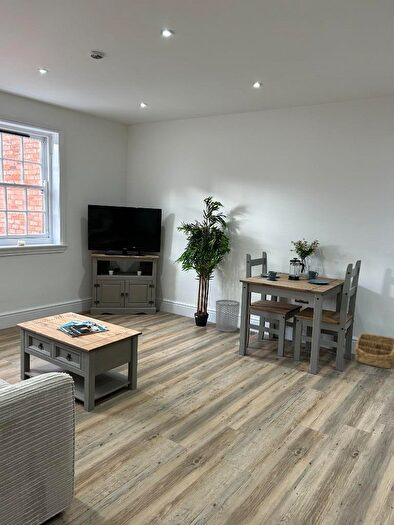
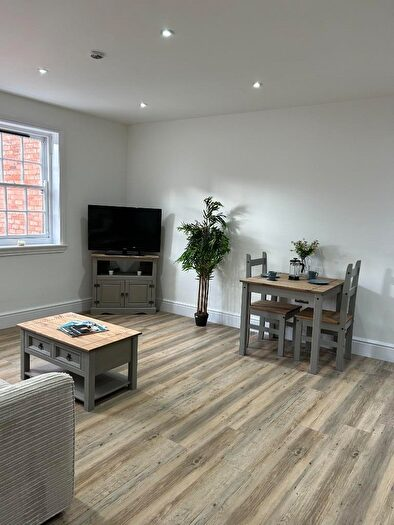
- waste bin (227, 315)
- basket (375, 350)
